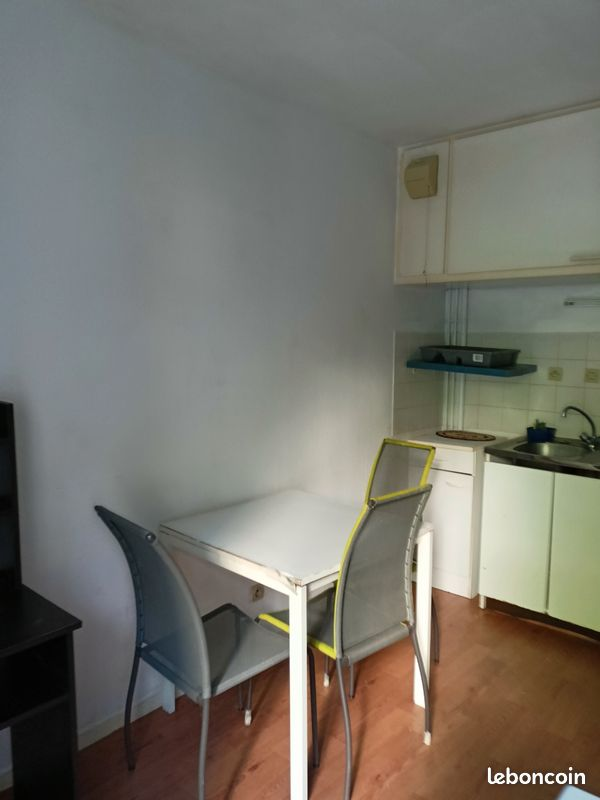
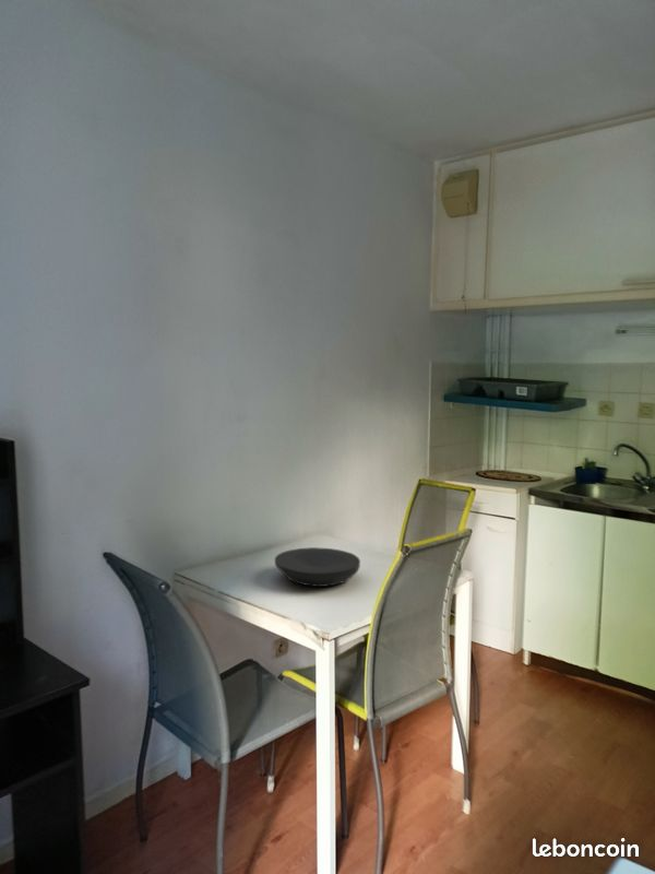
+ plate (317, 568)
